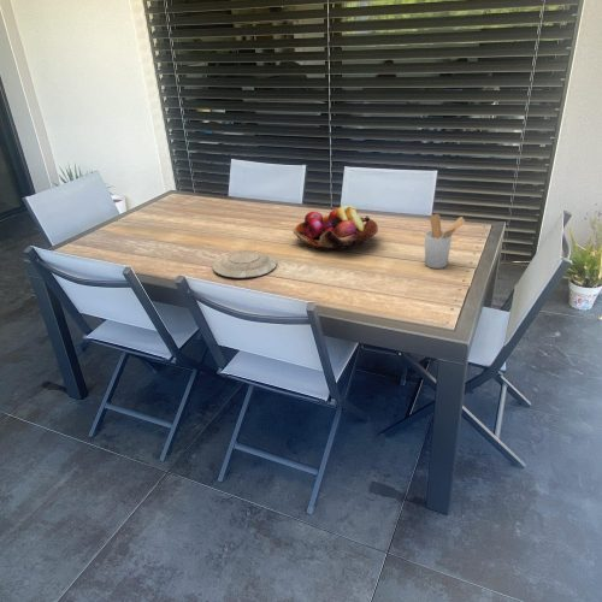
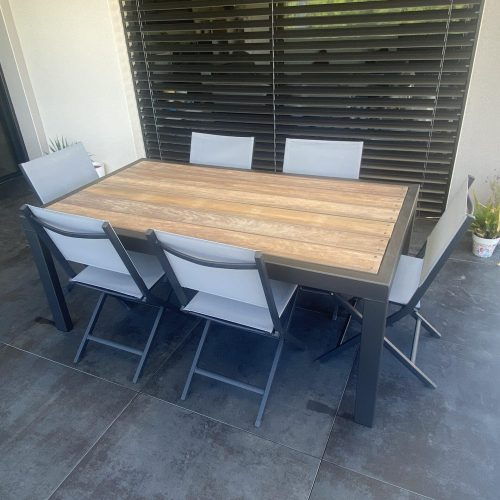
- plate (244, 260)
- fruit basket (337, 225)
- utensil holder (444, 241)
